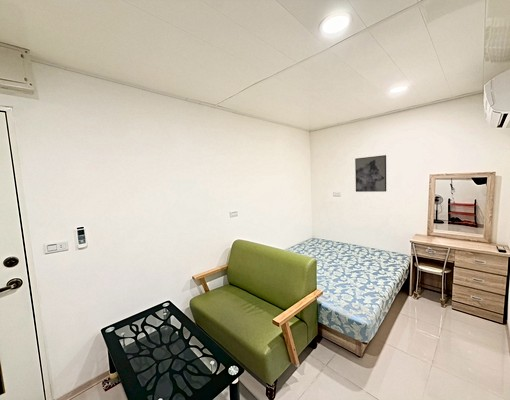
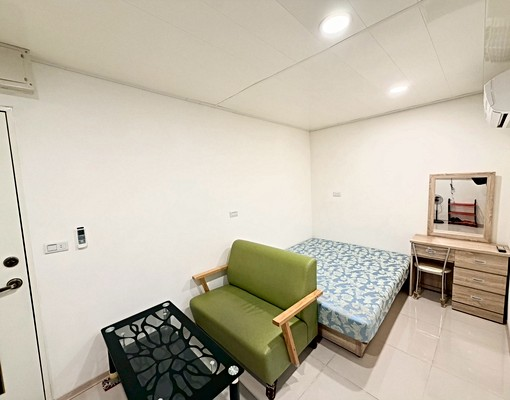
- wall art (370, 174)
